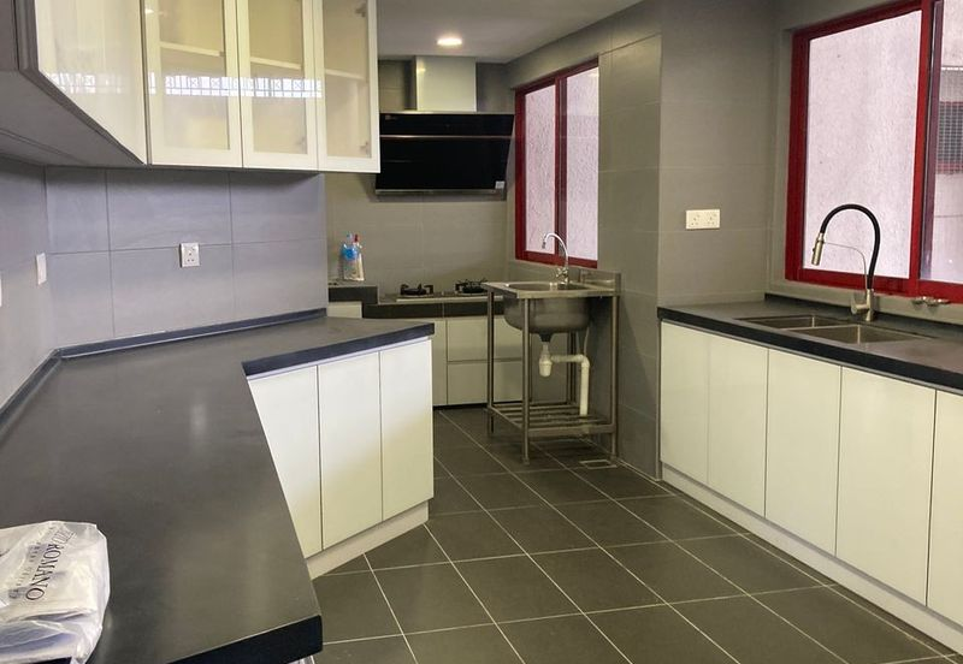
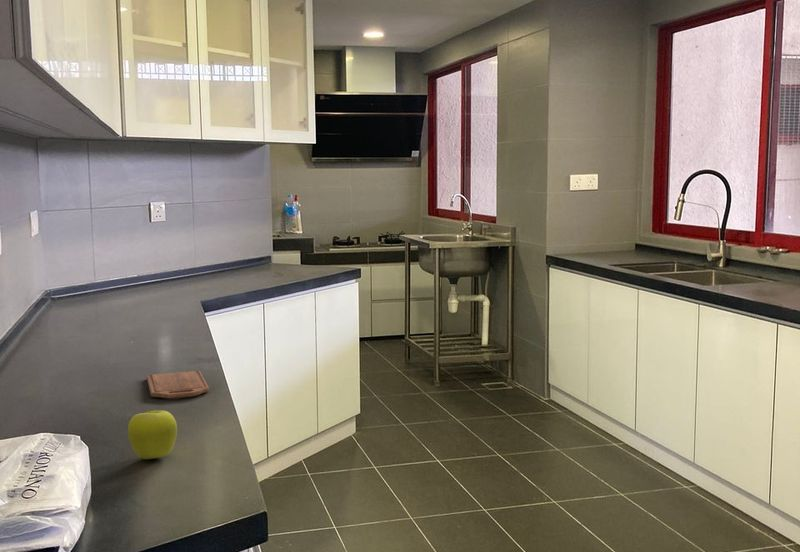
+ fruit (152, 433)
+ cutting board (177, 384)
